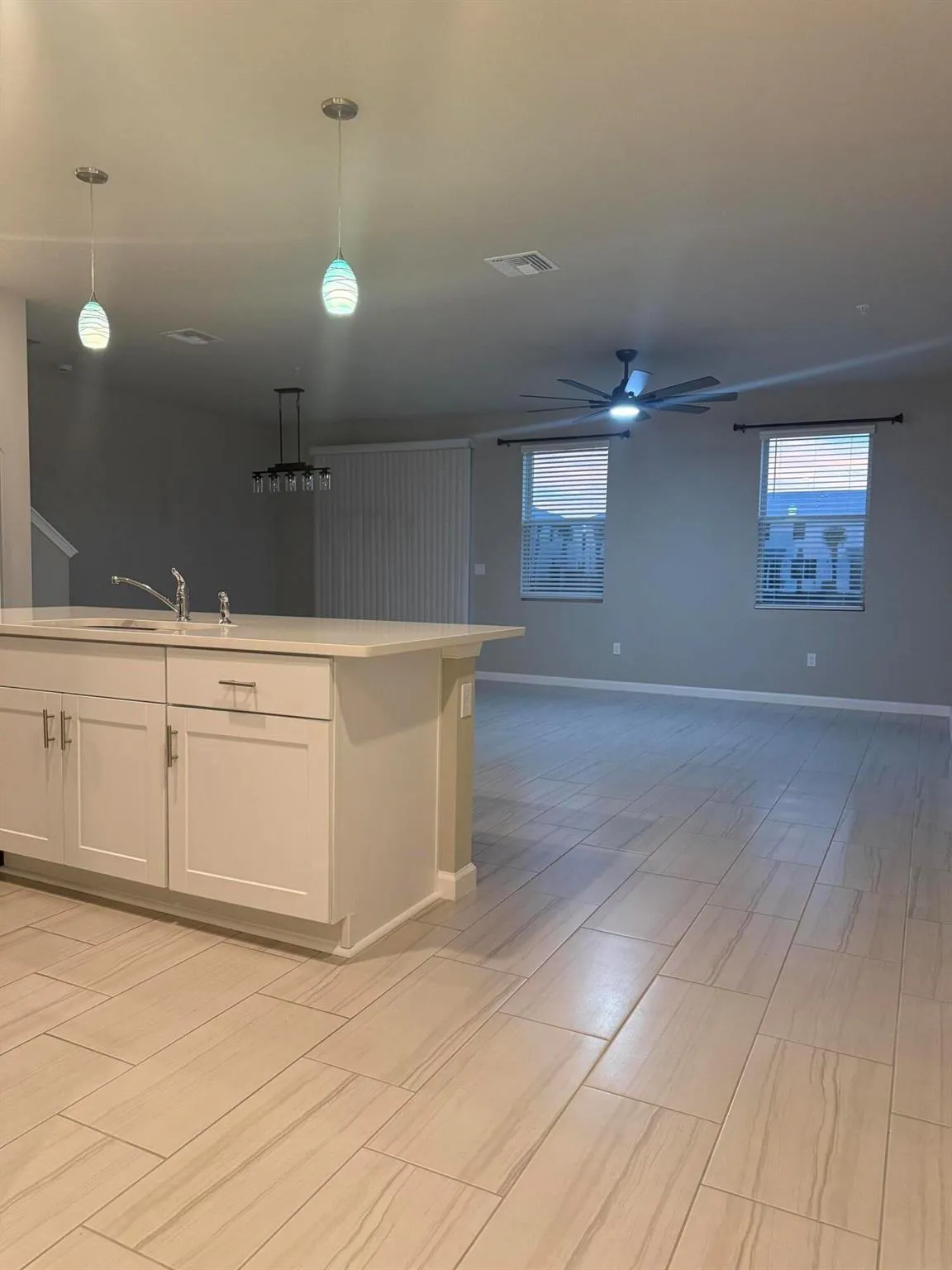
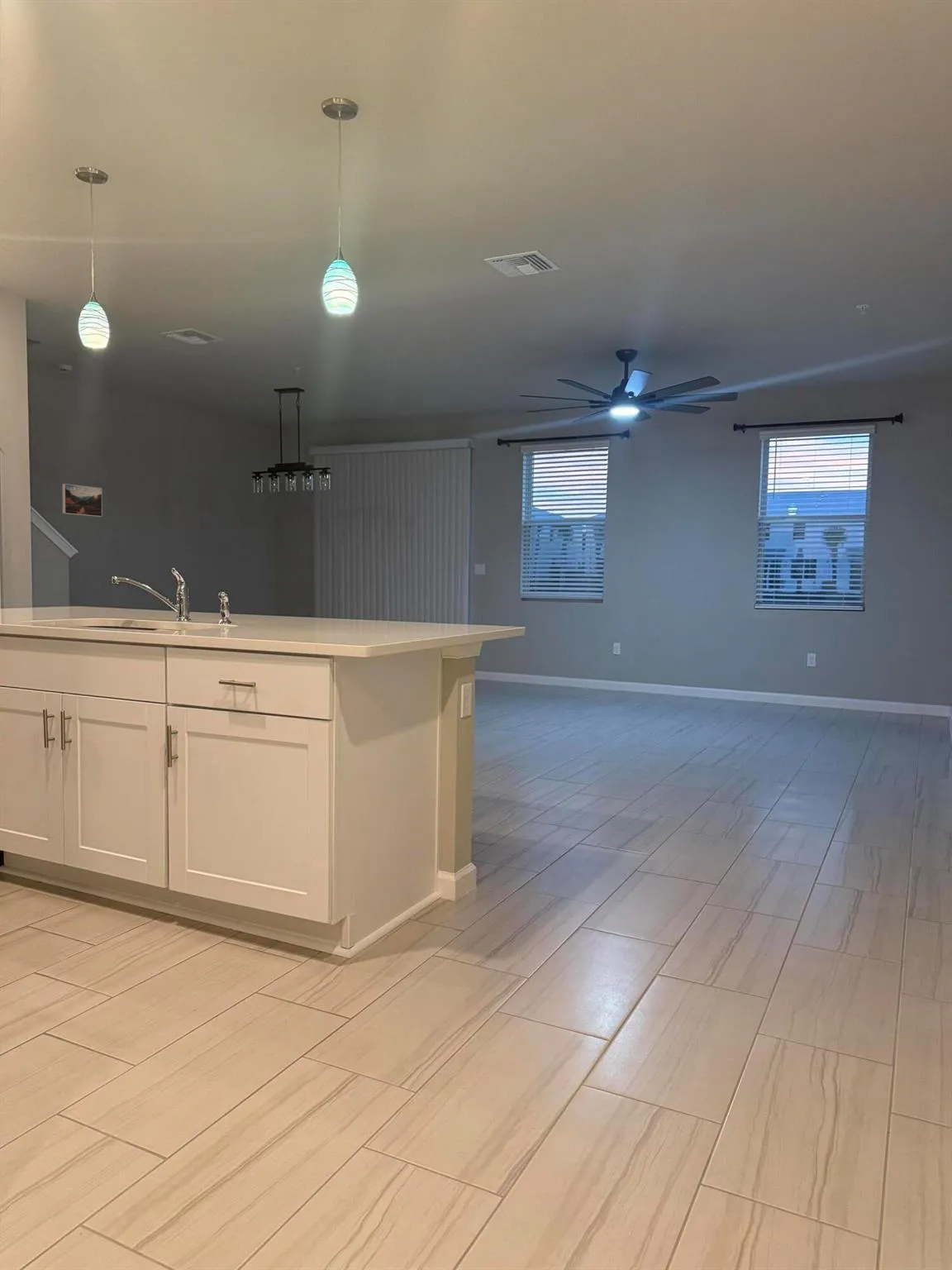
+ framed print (83, 500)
